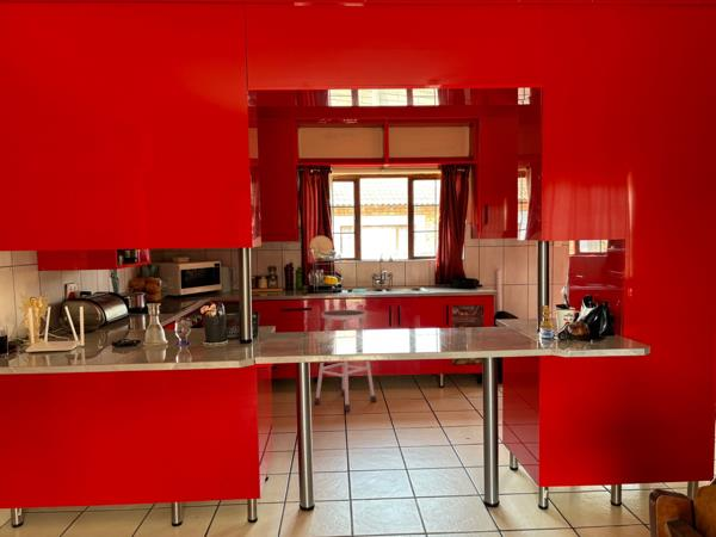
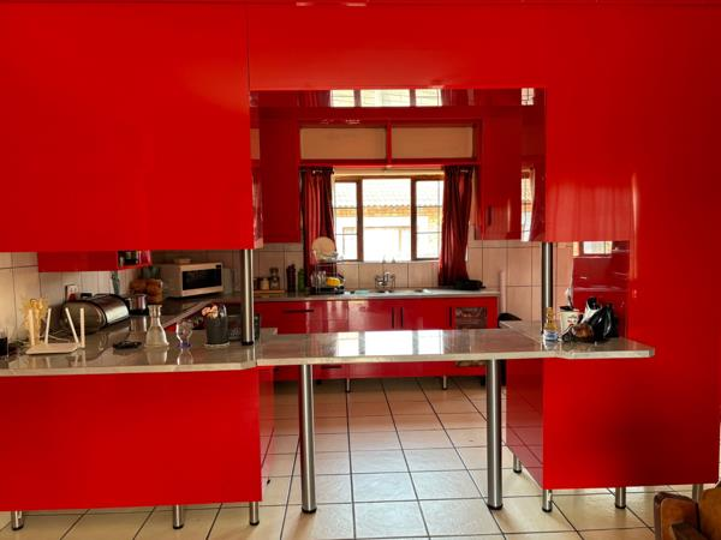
- stool (344, 362)
